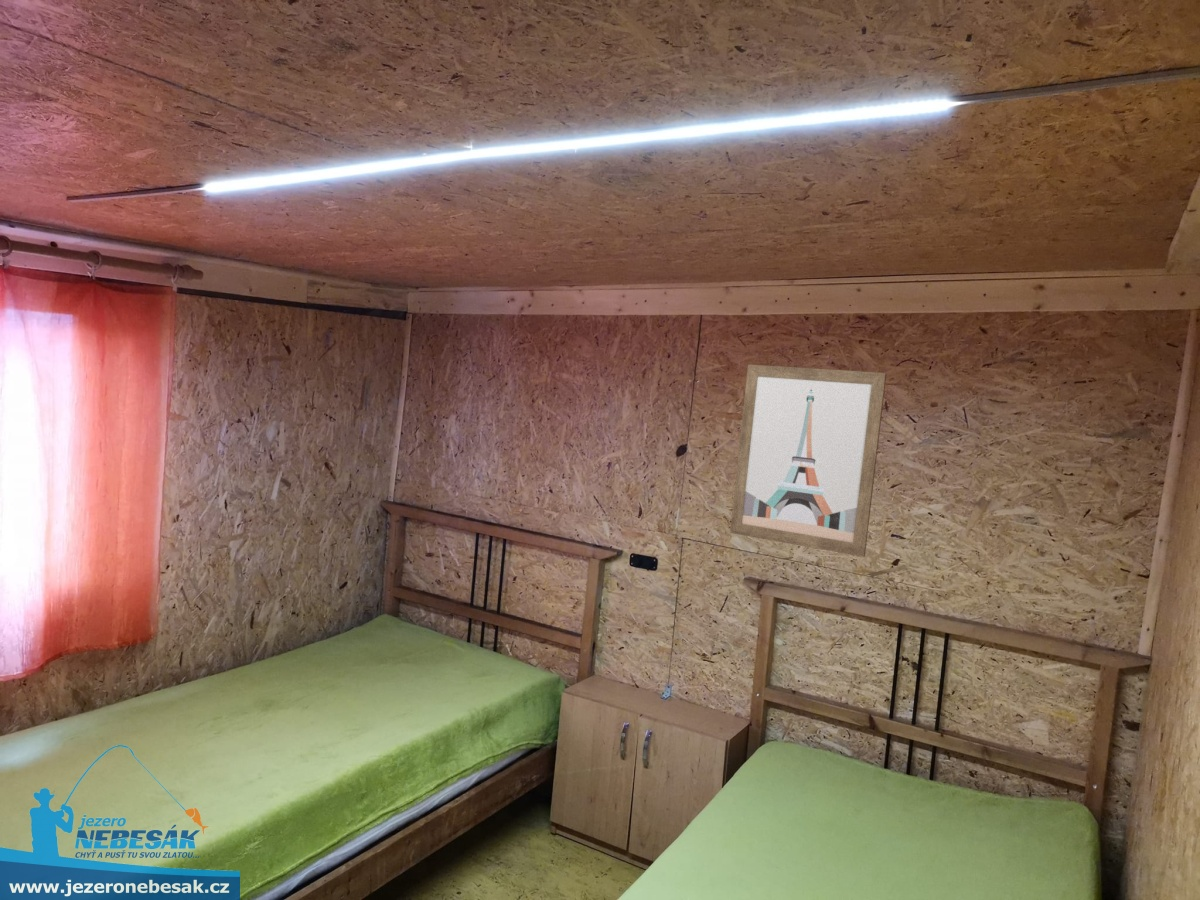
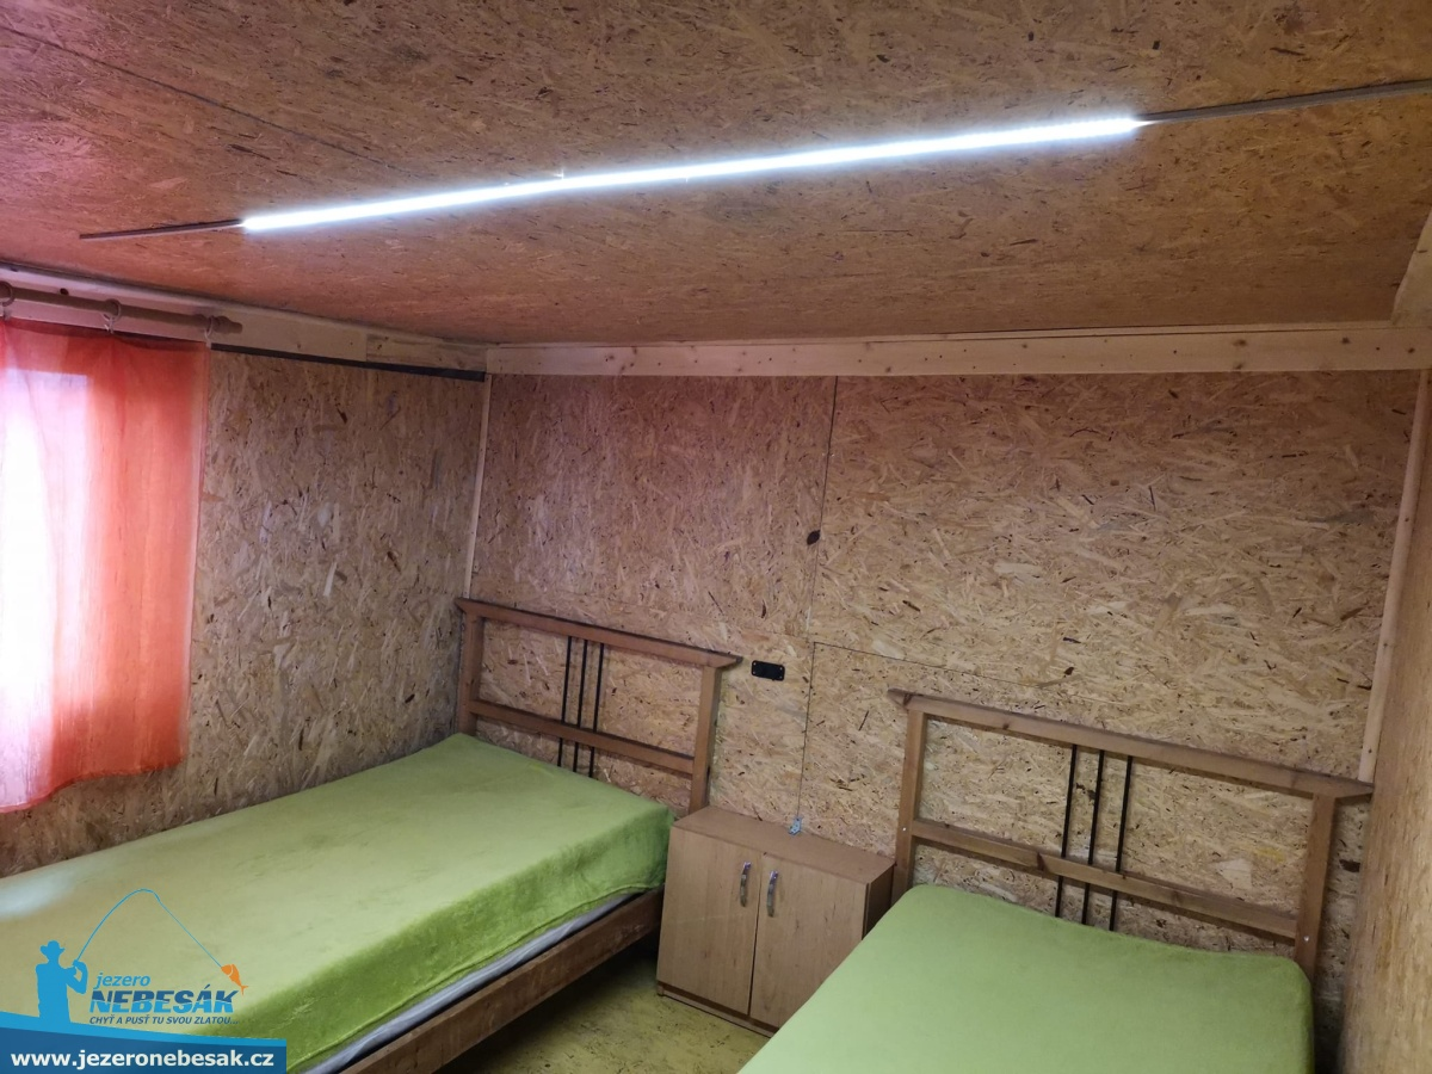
- wall art (804, 457)
